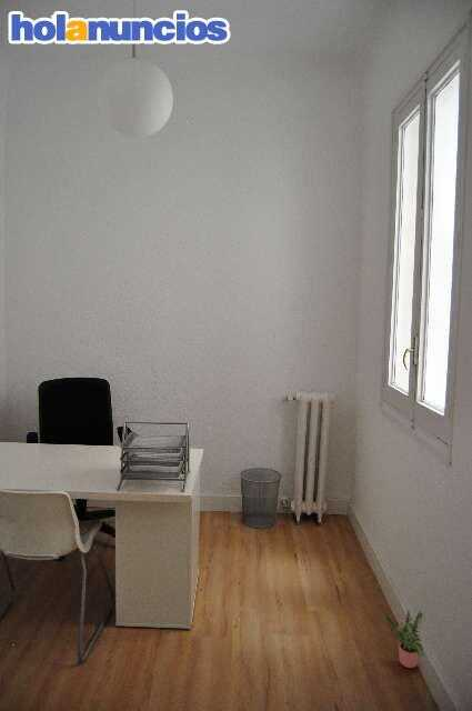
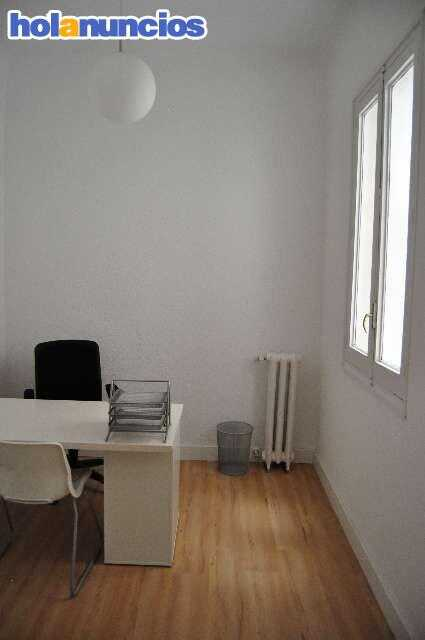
- potted plant (405, 642)
